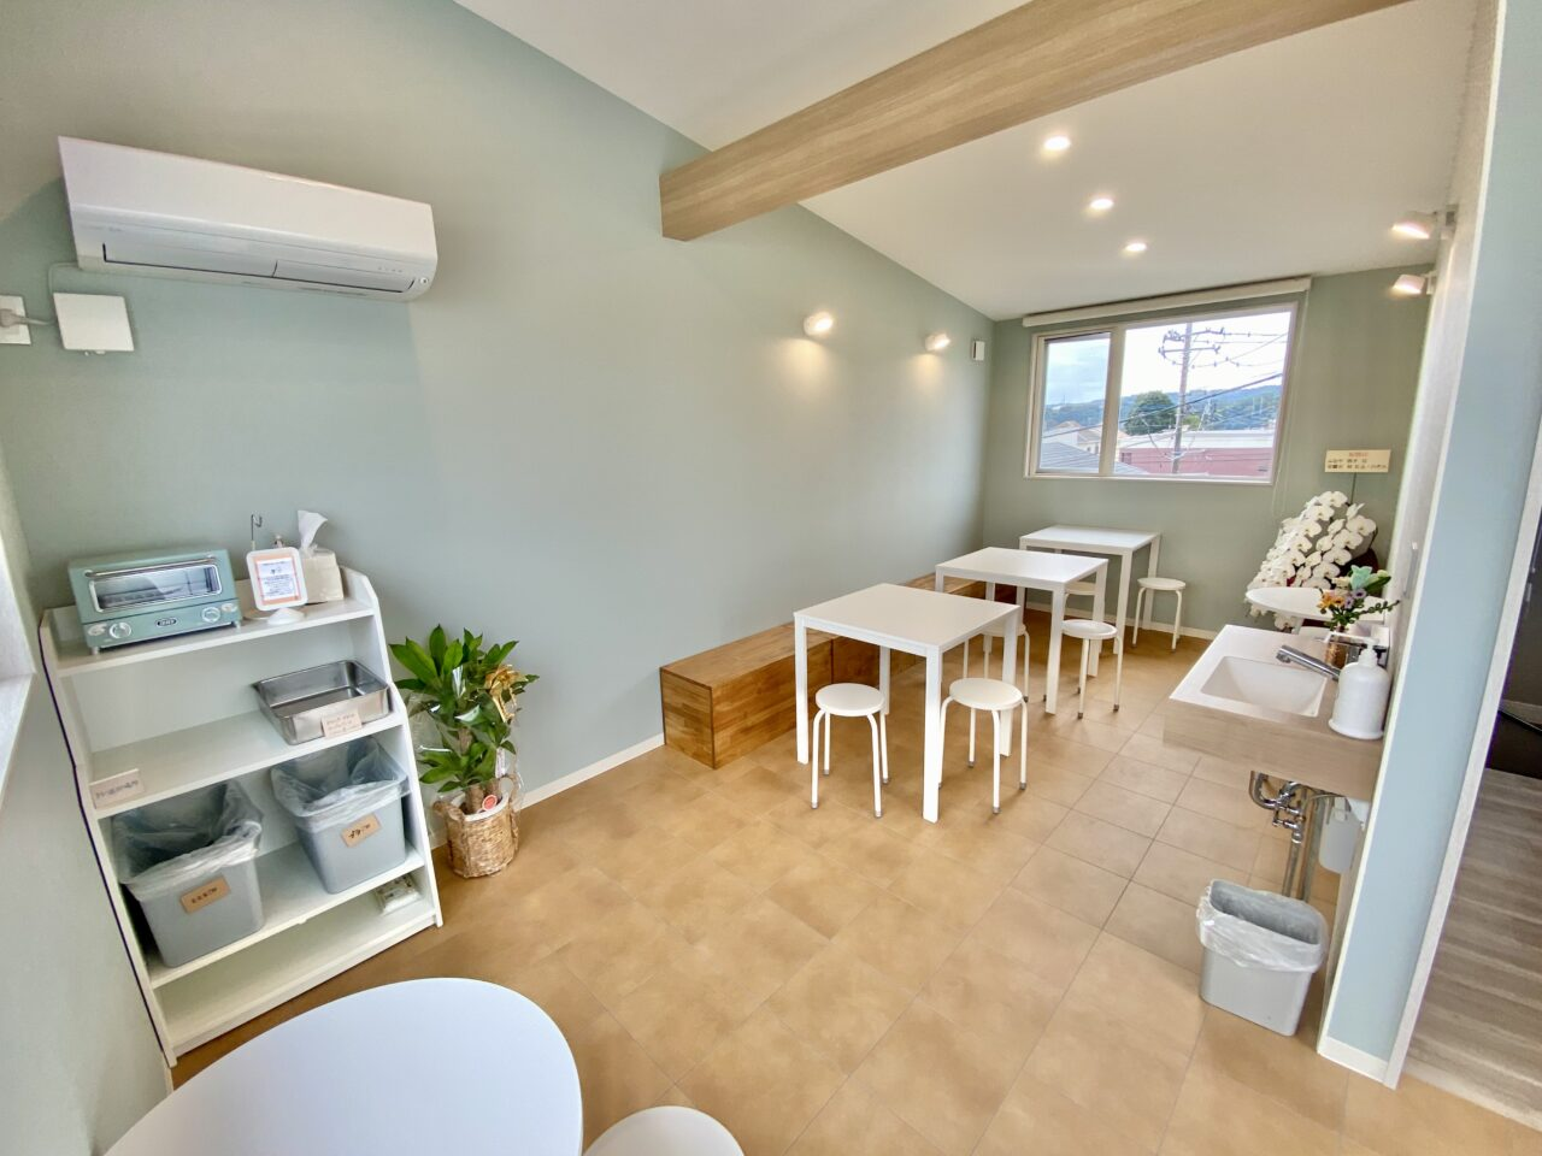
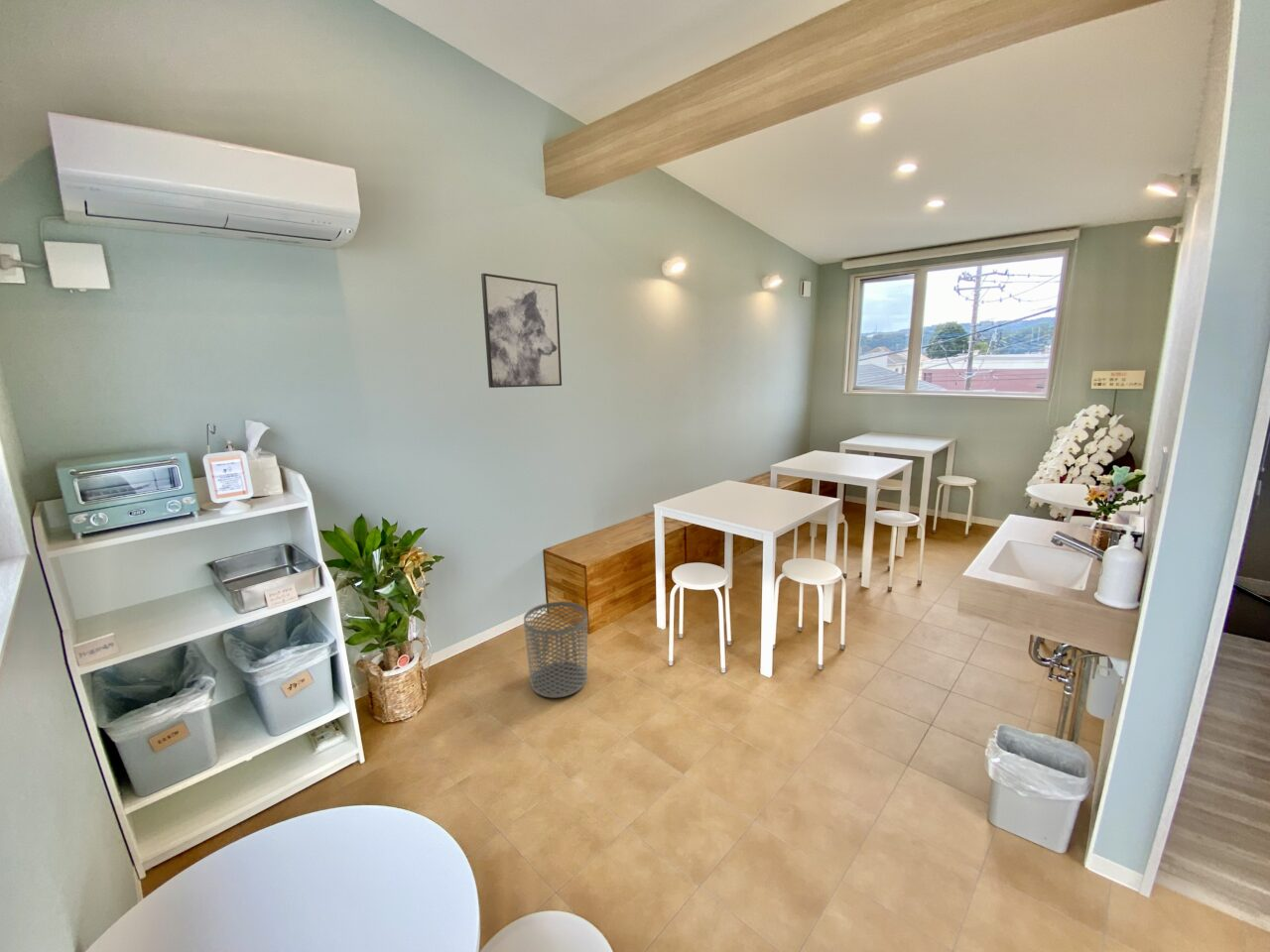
+ wall art (524, 333)
+ waste bin (557, 649)
